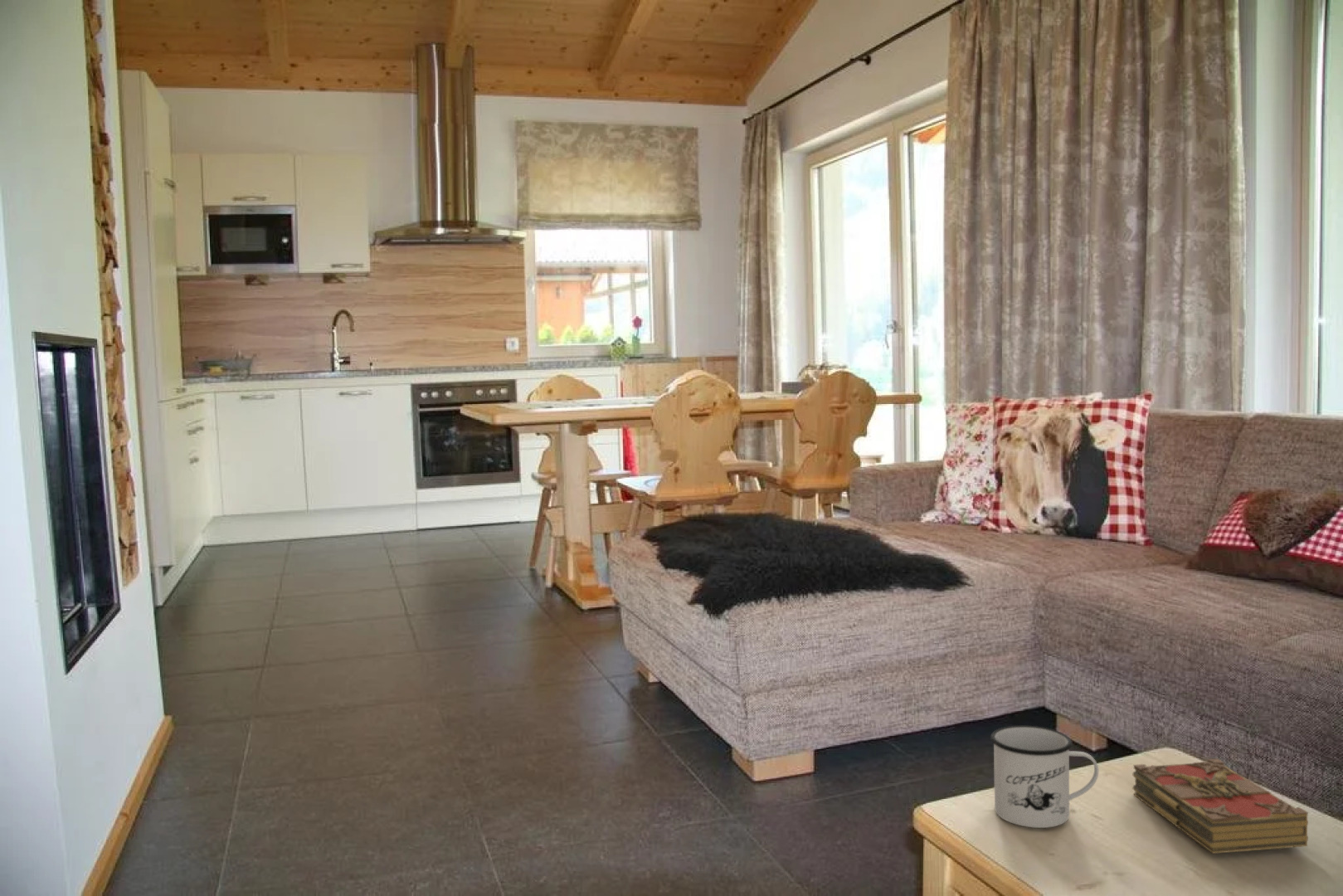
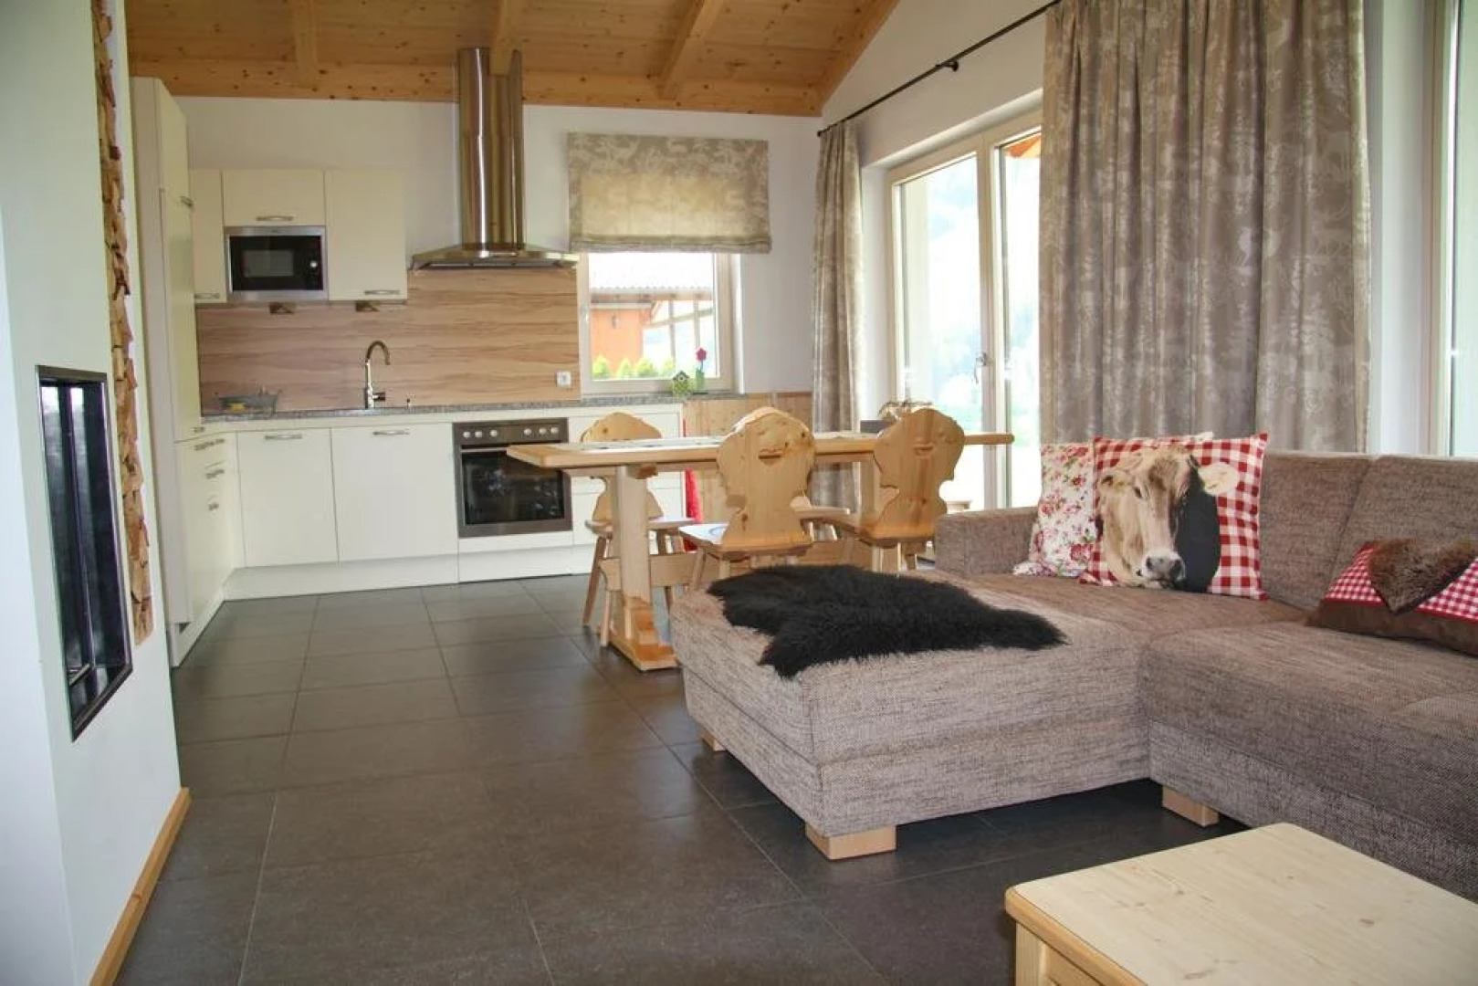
- mug (1044, 776)
- book (1213, 801)
